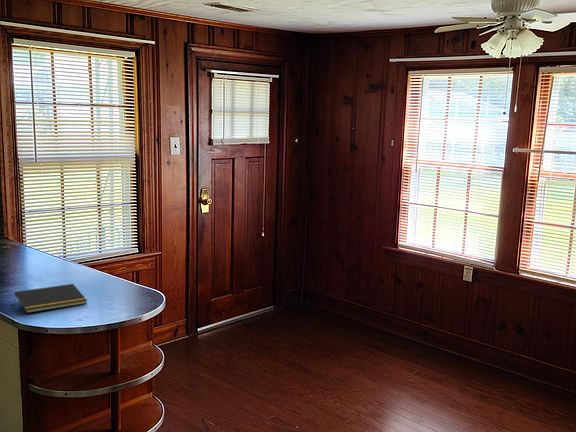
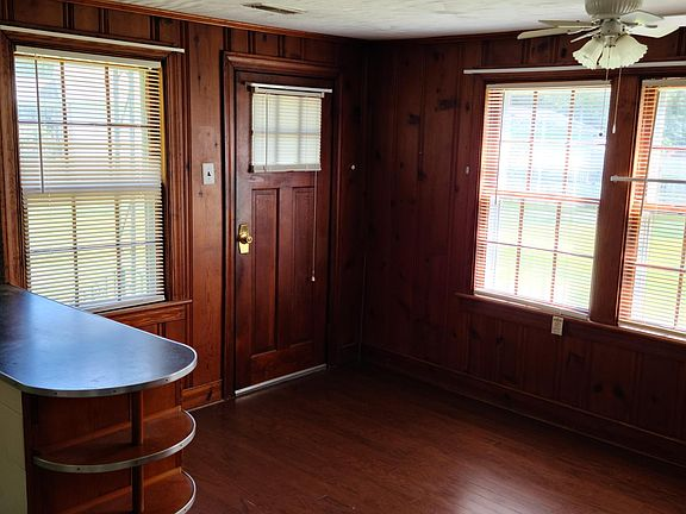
- notepad (51, 297)
